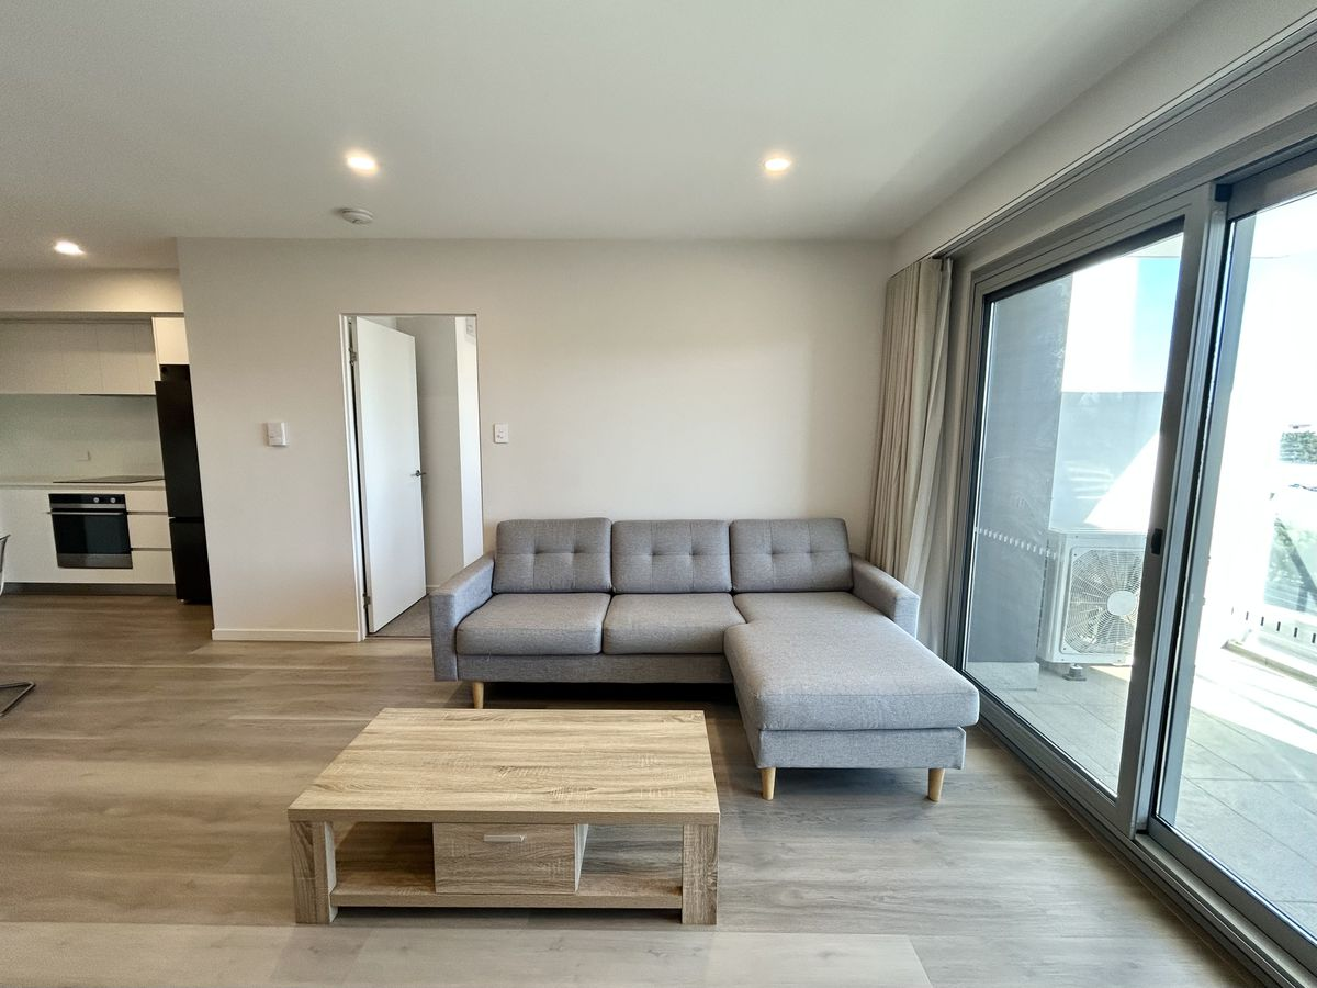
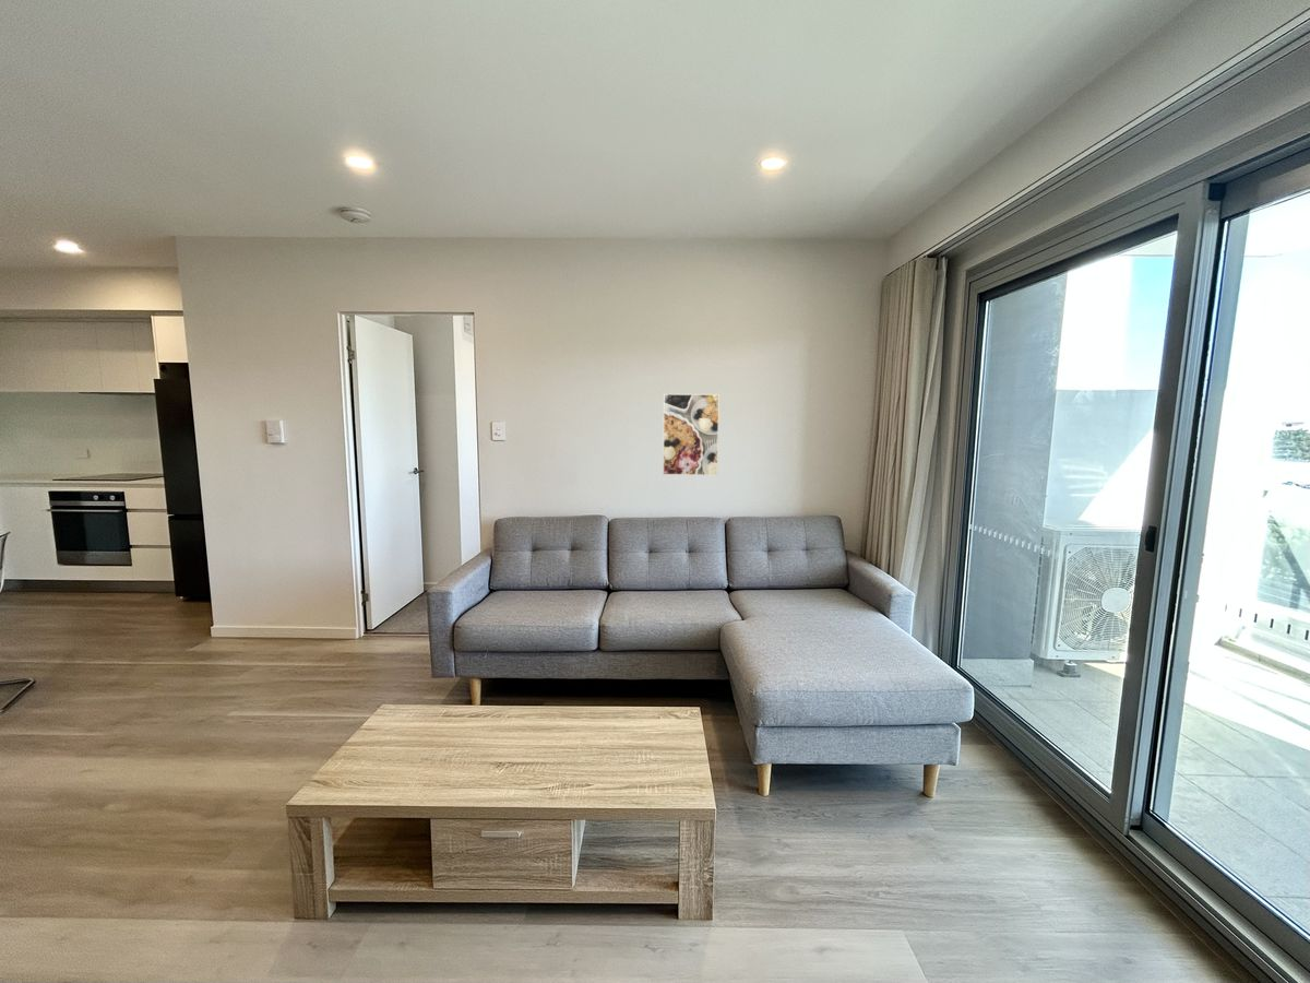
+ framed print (690, 435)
